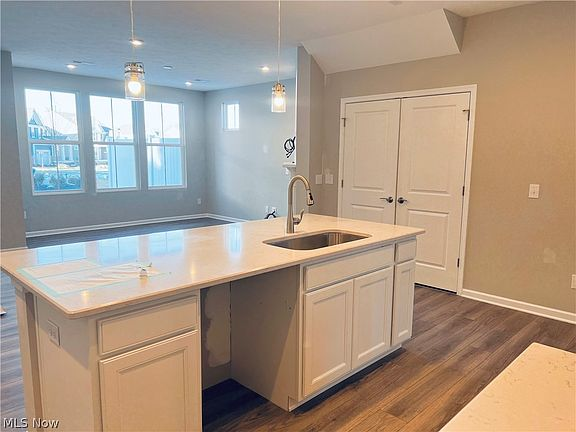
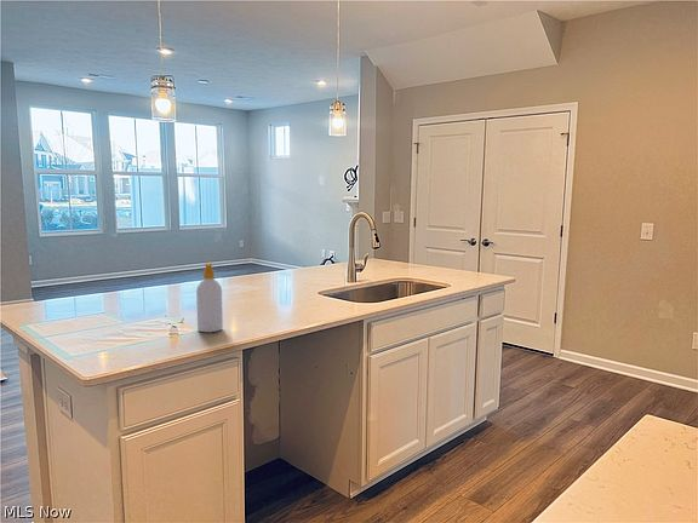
+ soap bottle (208, 295)
